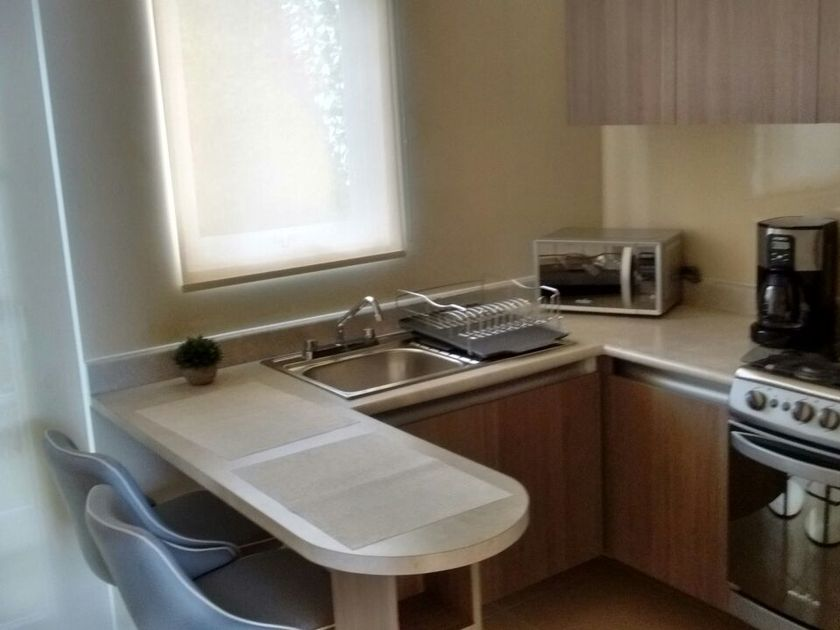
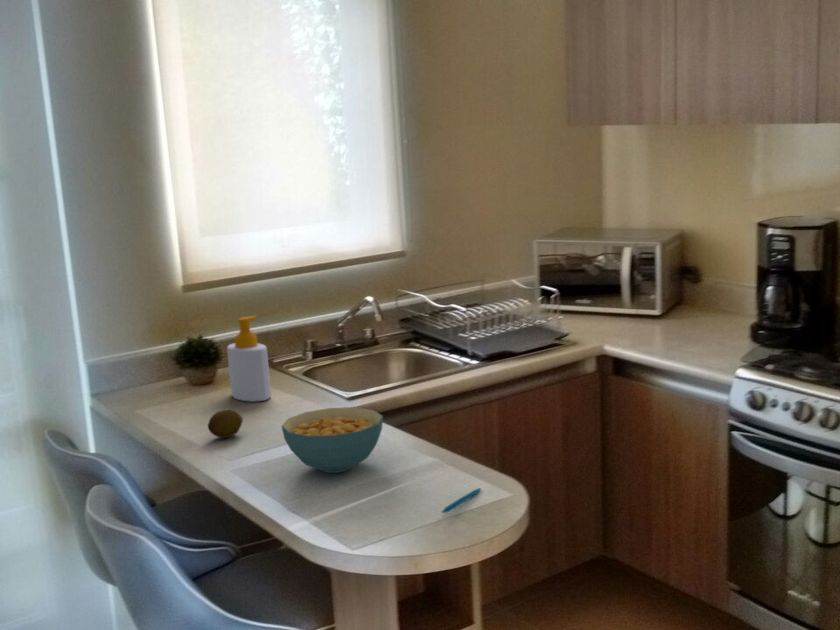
+ cereal bowl (334, 444)
+ pen (462, 499)
+ fruit (226, 423)
+ soap bottle (247, 357)
